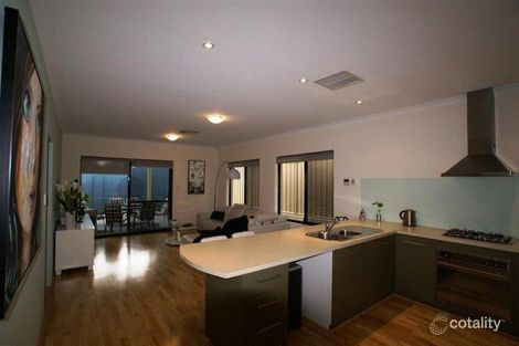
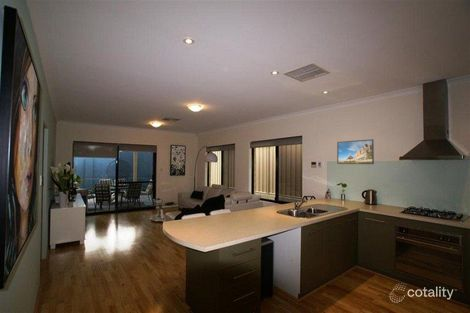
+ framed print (354, 152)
